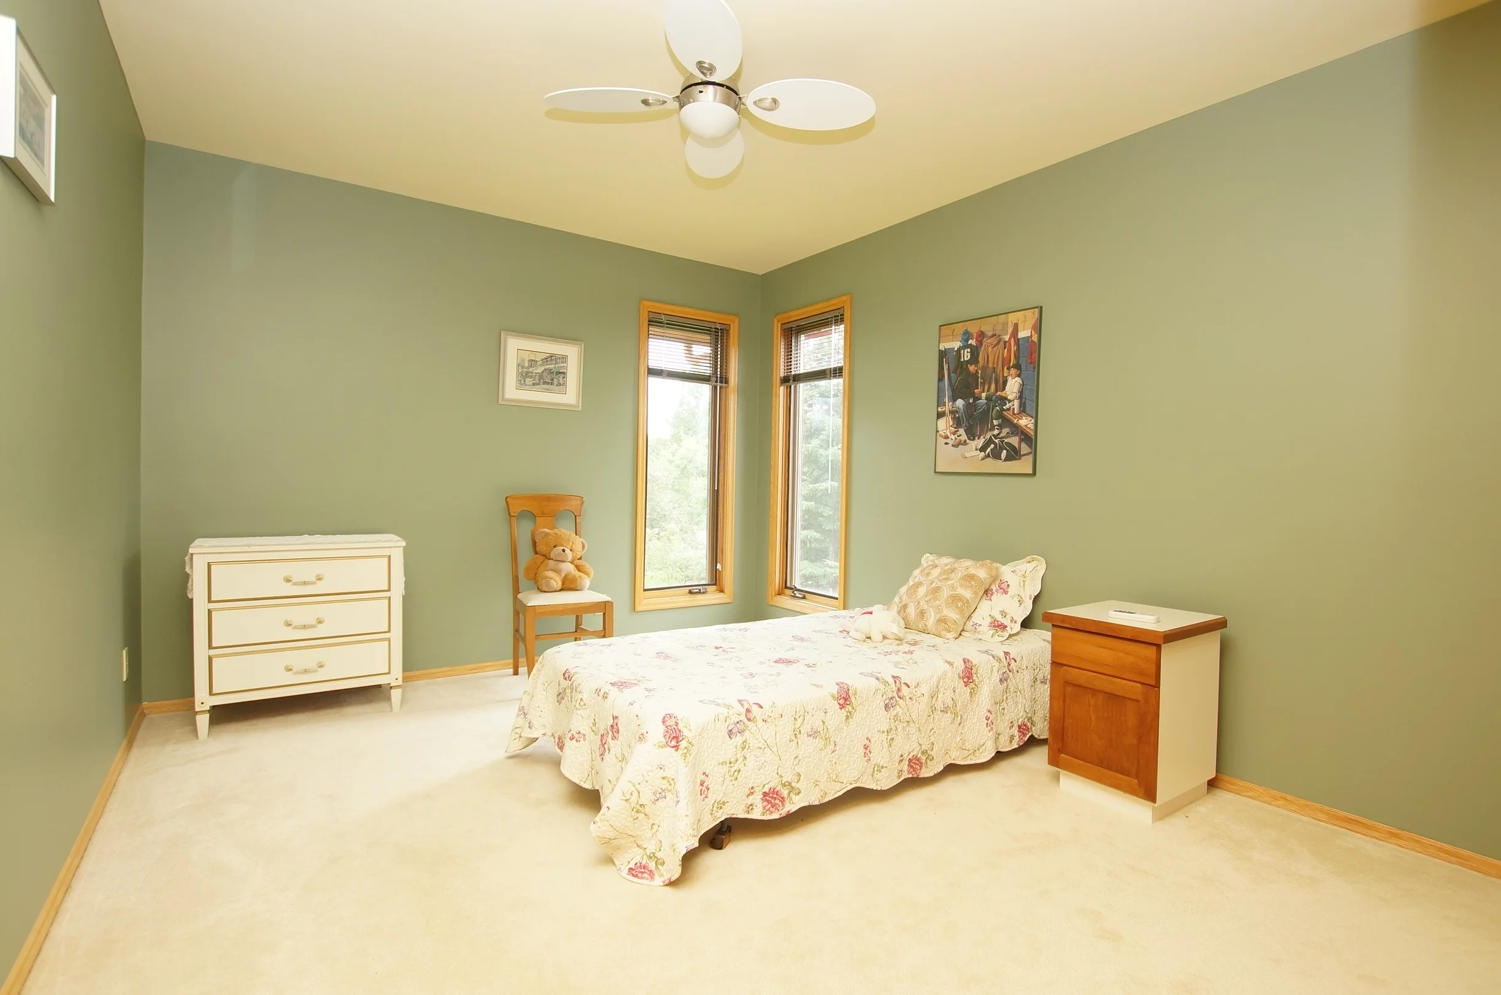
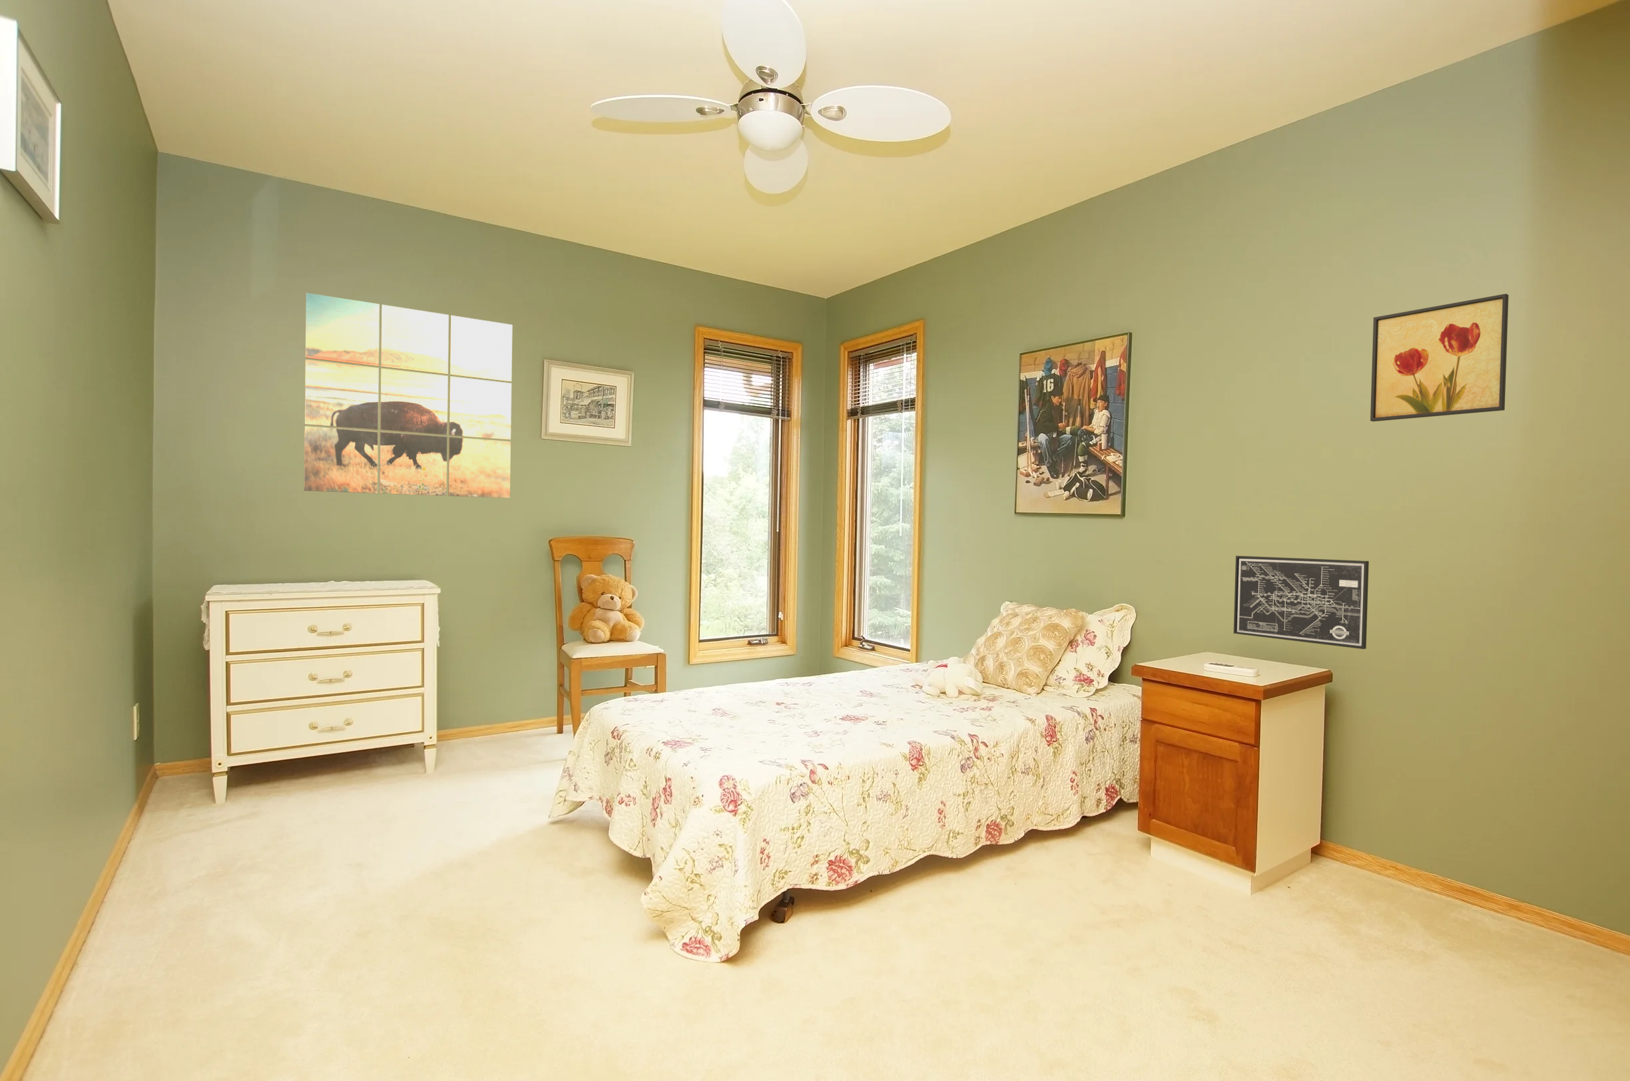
+ wall art (1297, 600)
+ wall art (414, 402)
+ wall art (1436, 362)
